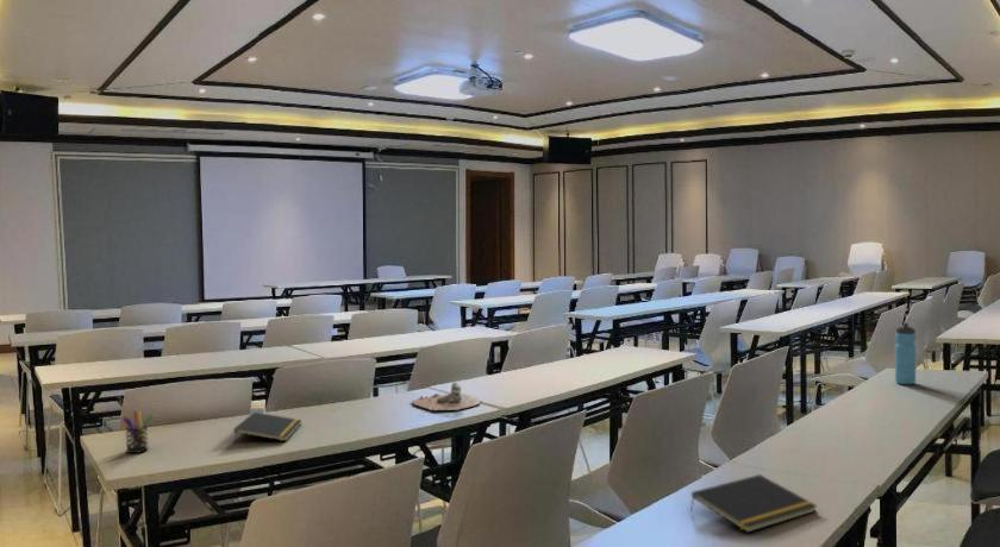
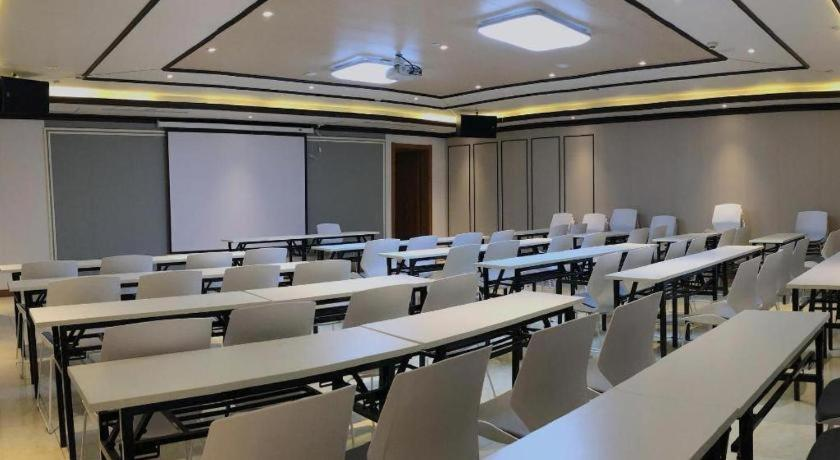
- pen holder (138, 429)
- shoe (449, 394)
- notepad (754, 501)
- notepad (269, 426)
- water bottle (905, 352)
